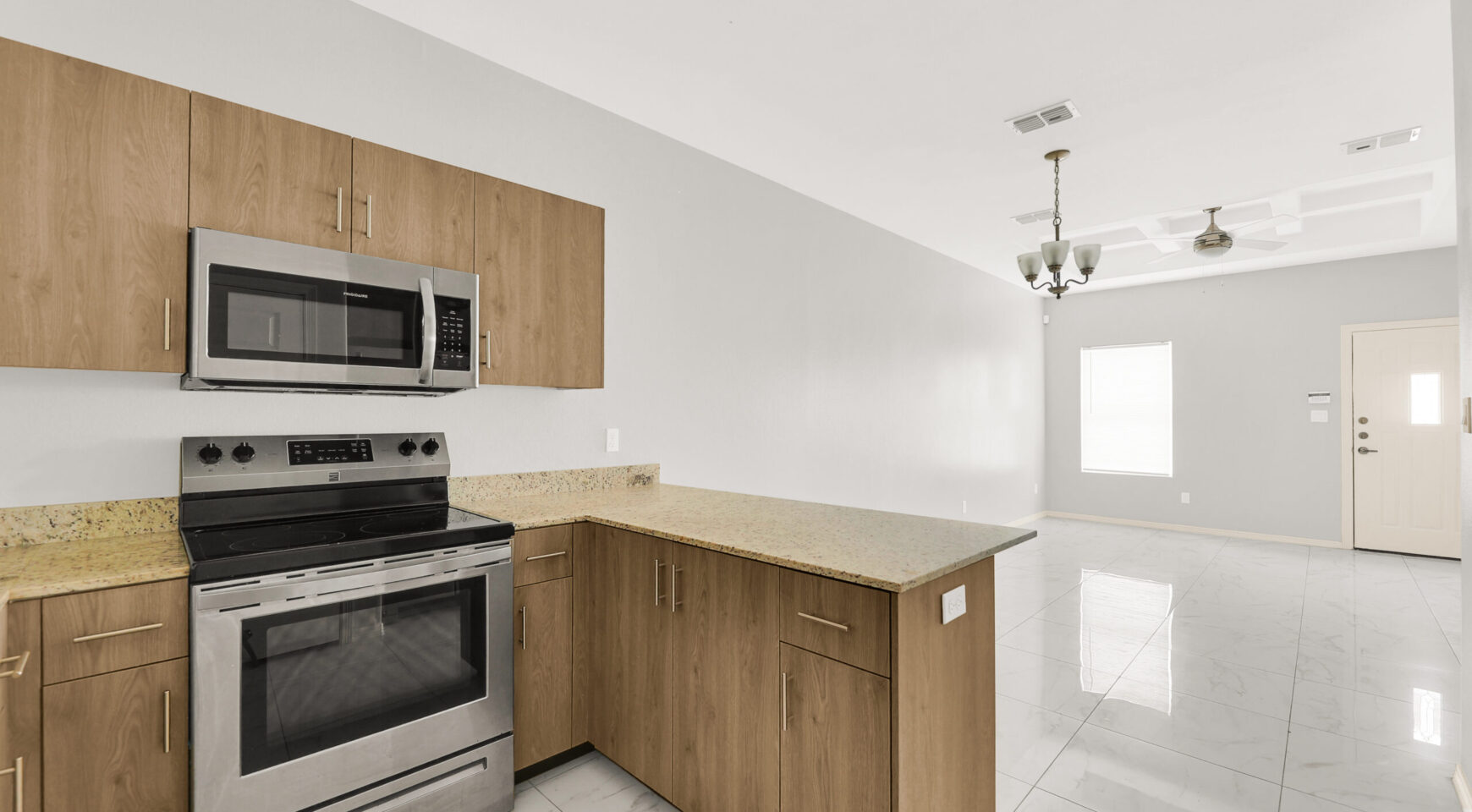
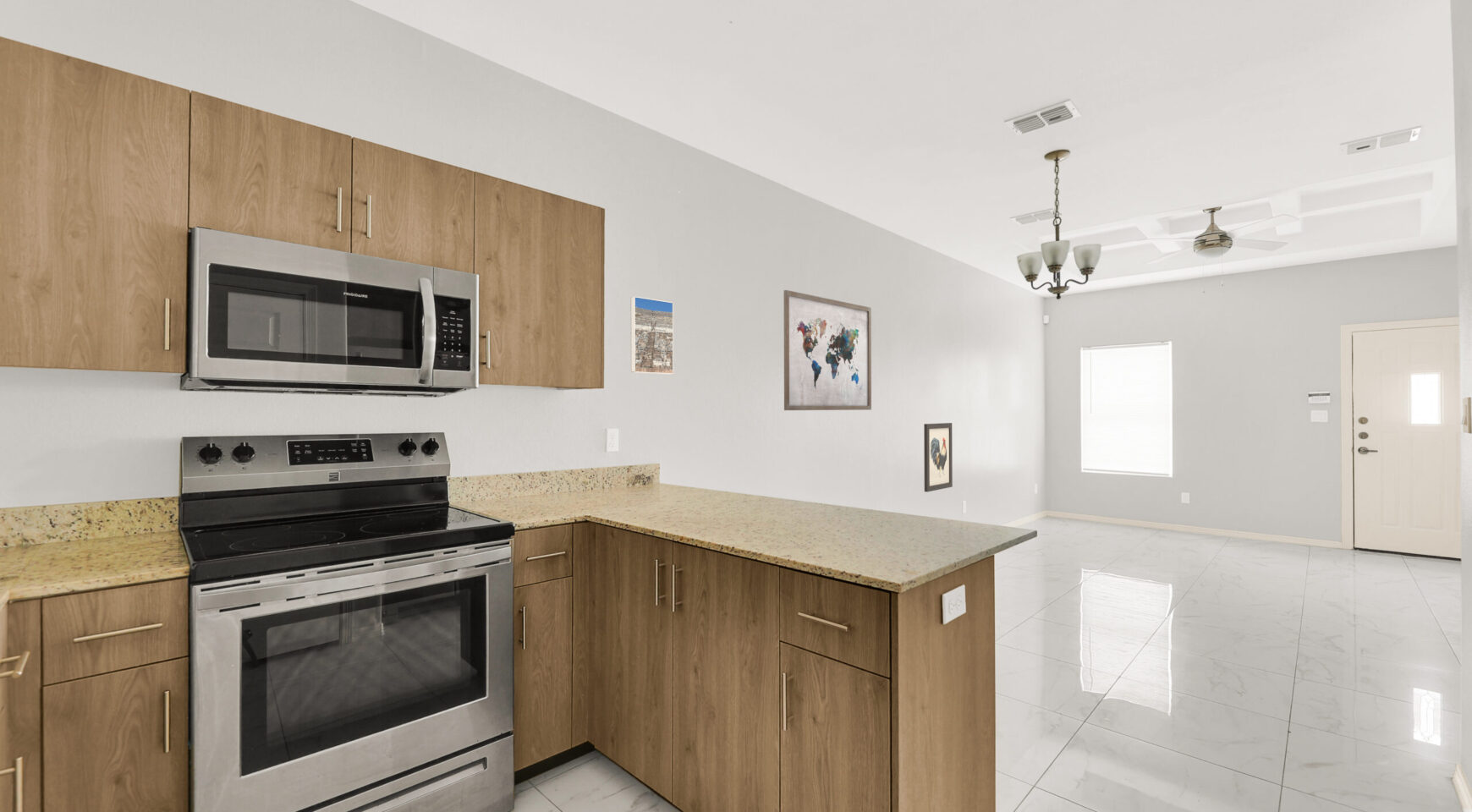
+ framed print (652, 336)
+ wall art (938, 456)
+ wall art (831, 354)
